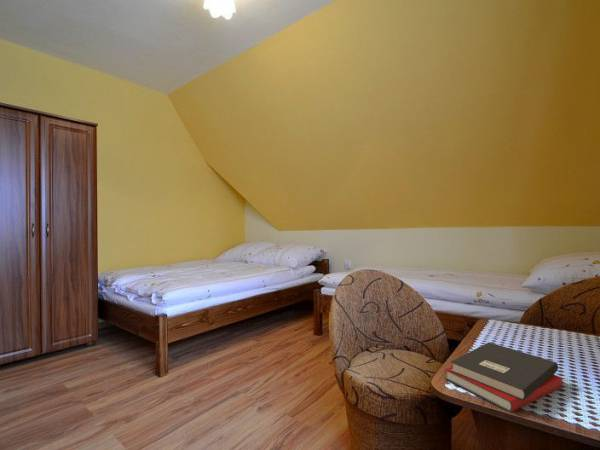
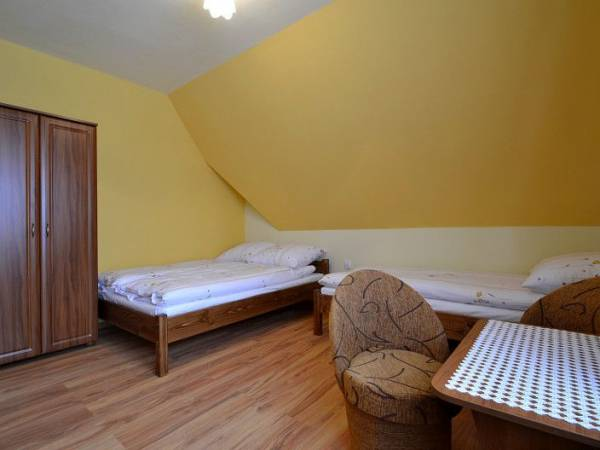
- hardback book (503, 371)
